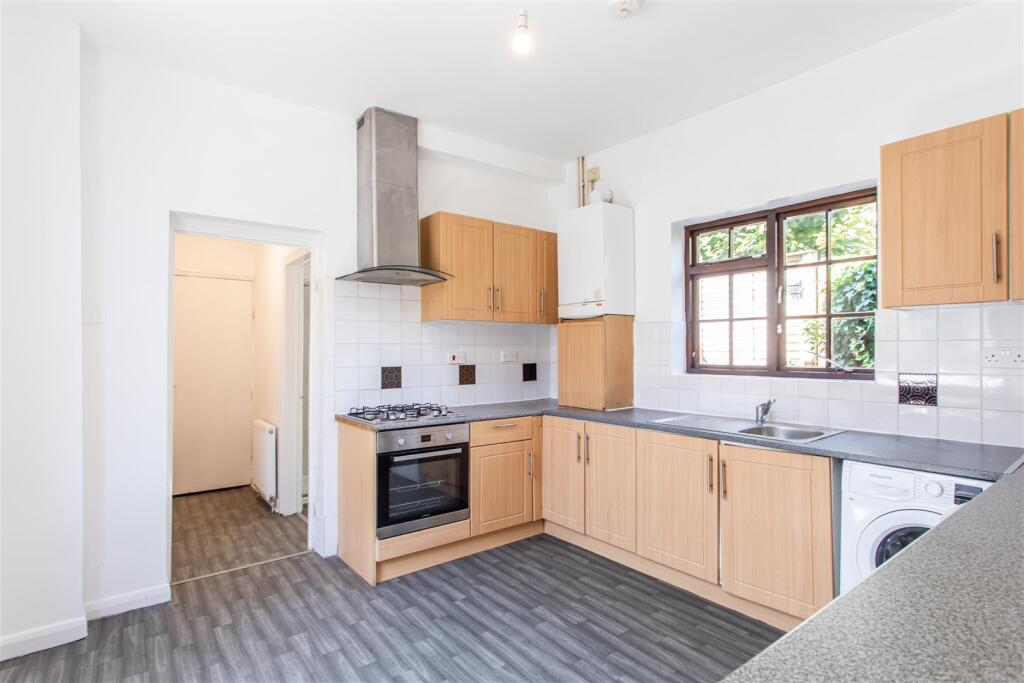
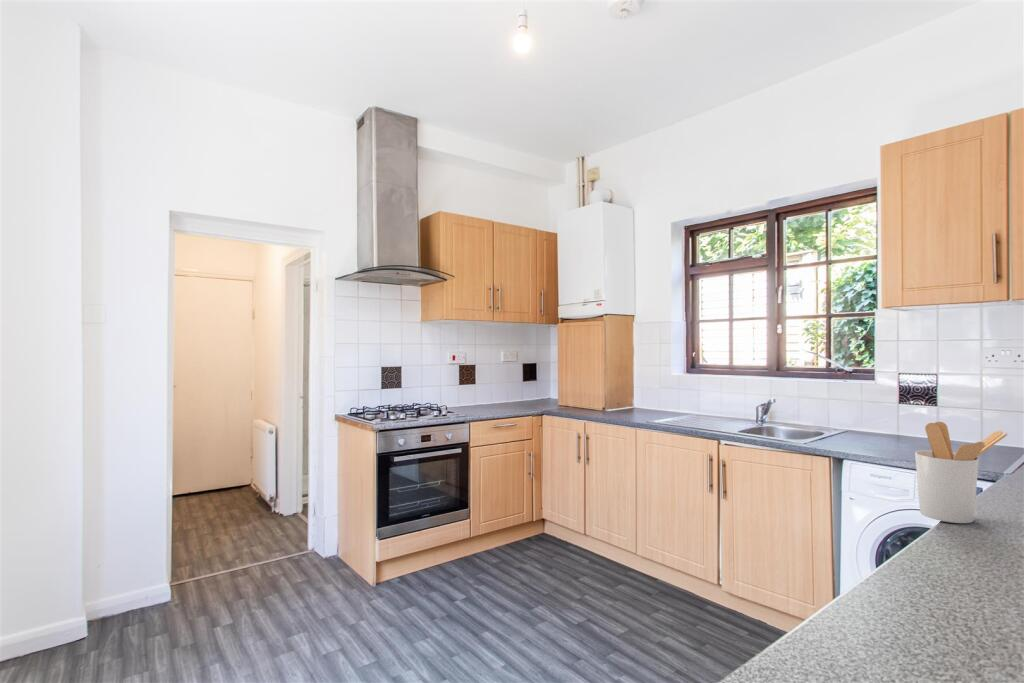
+ utensil holder (962, 471)
